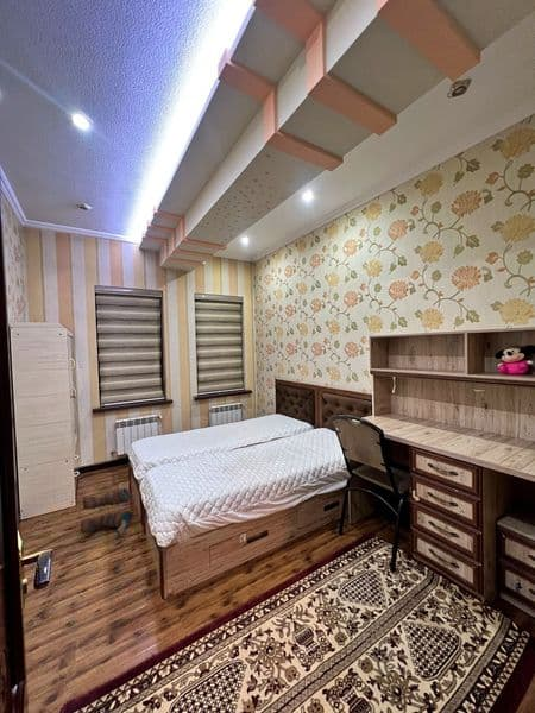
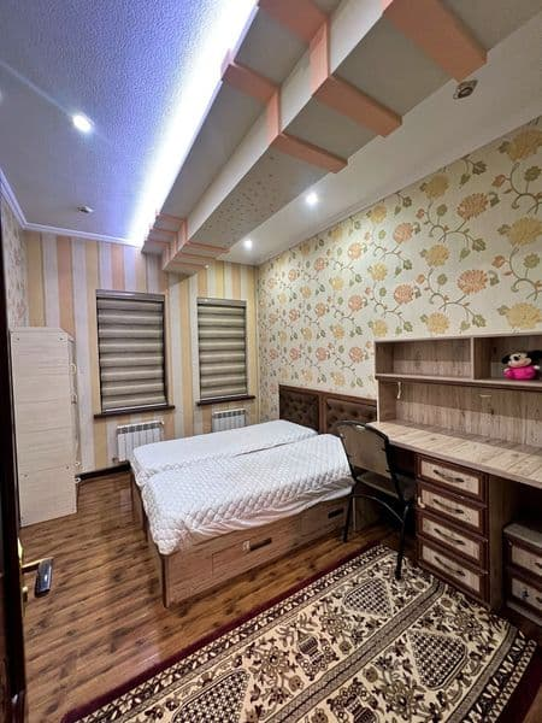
- boots (111, 513)
